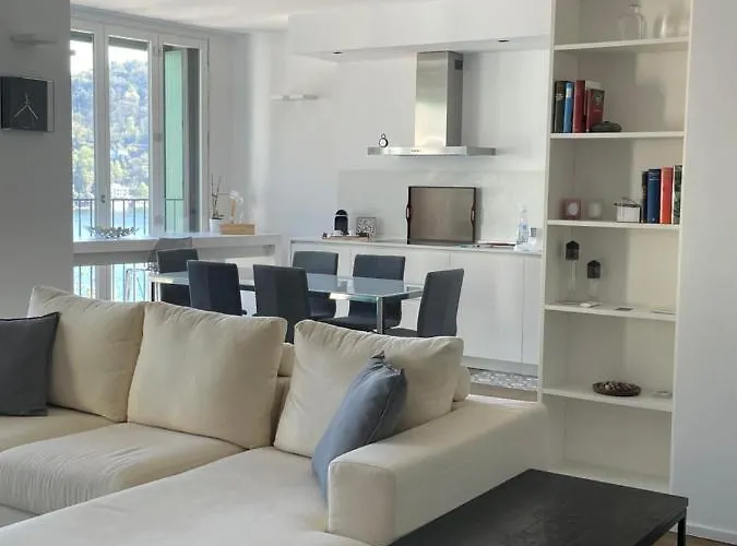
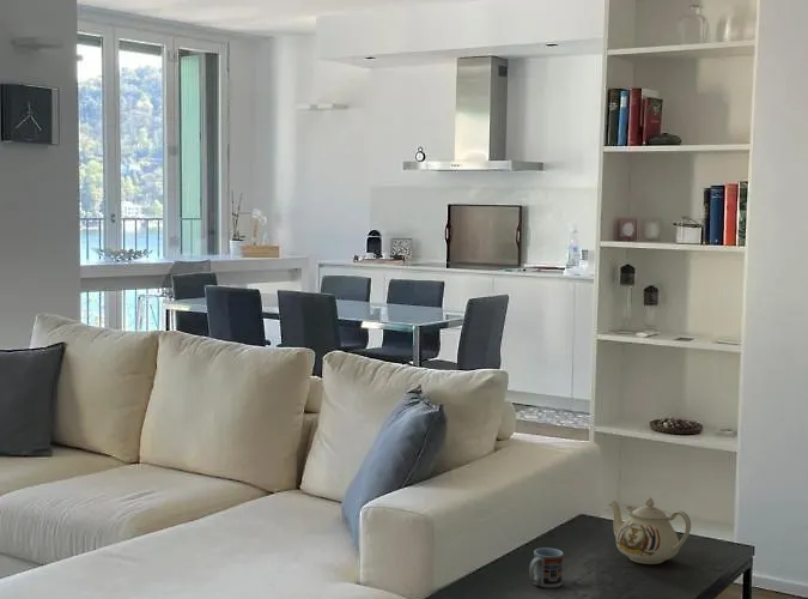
+ teapot (648, 528)
+ cup (543, 568)
